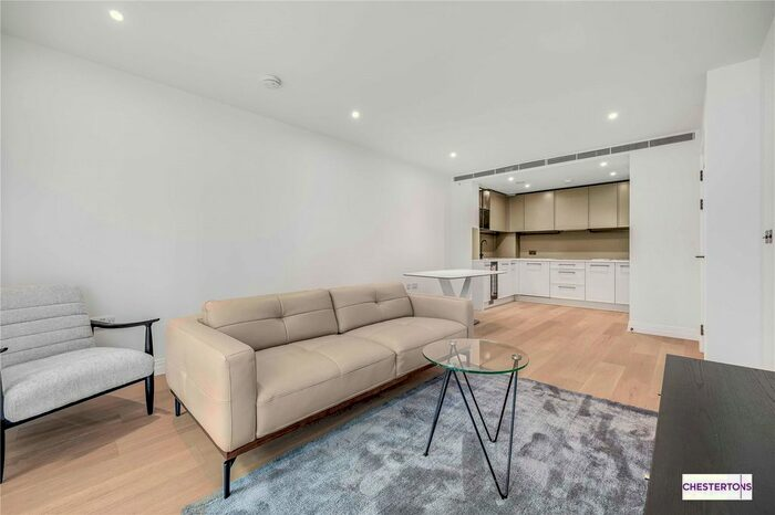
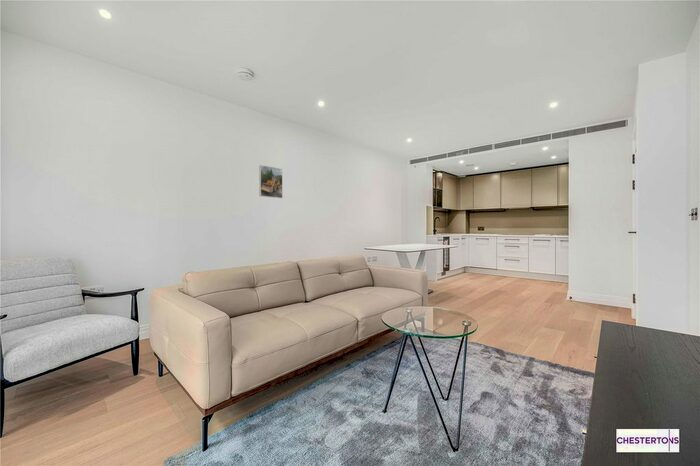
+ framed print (271, 182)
